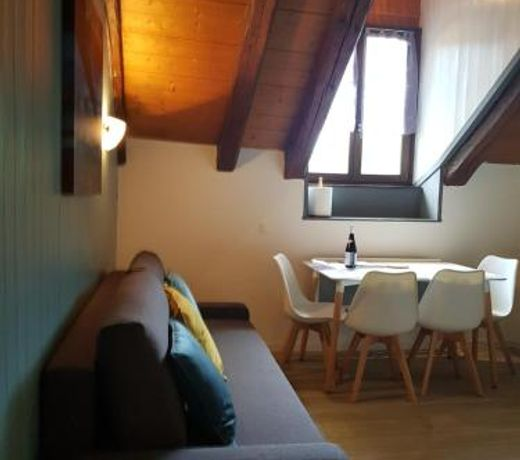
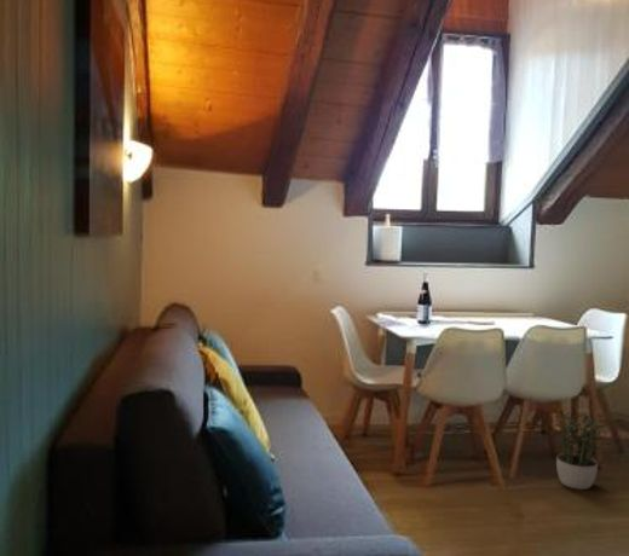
+ potted plant (578, 446)
